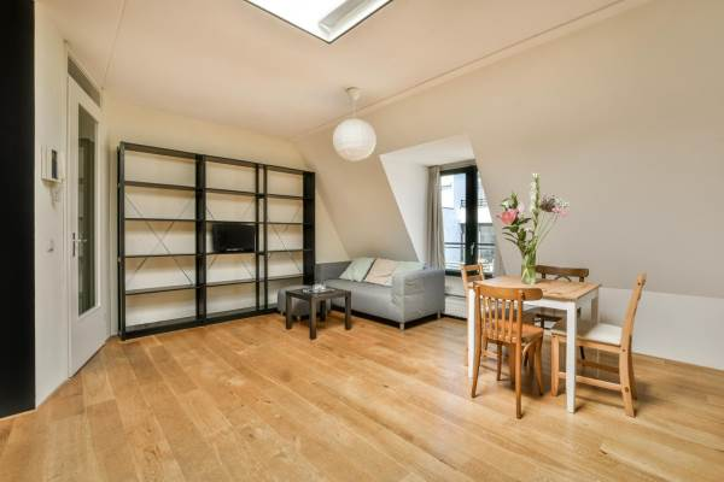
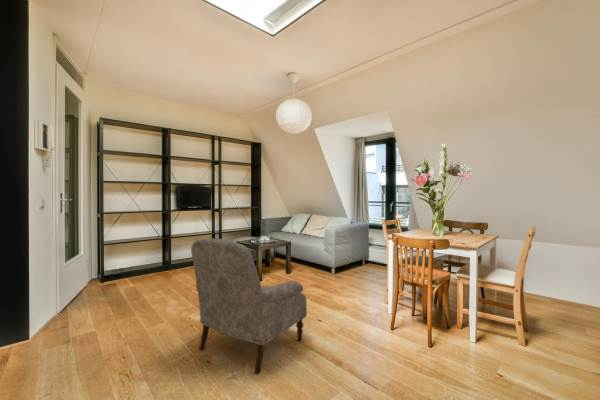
+ armchair (247, 290)
